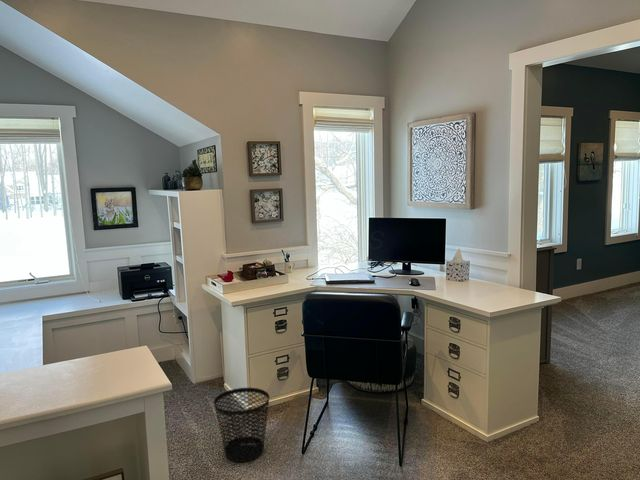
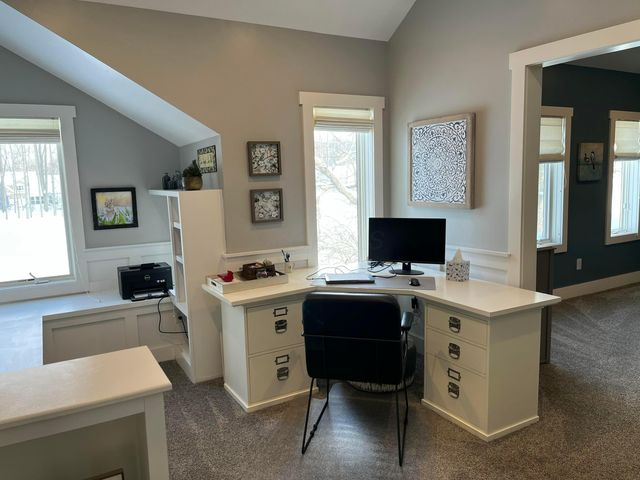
- wastebasket (243, 425)
